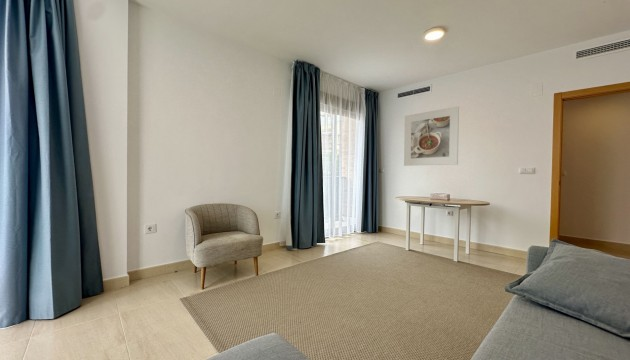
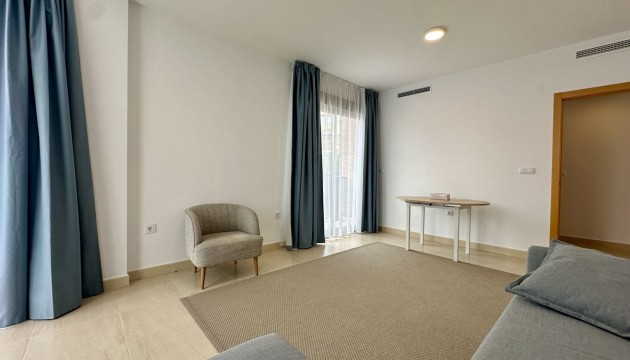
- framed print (429, 138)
